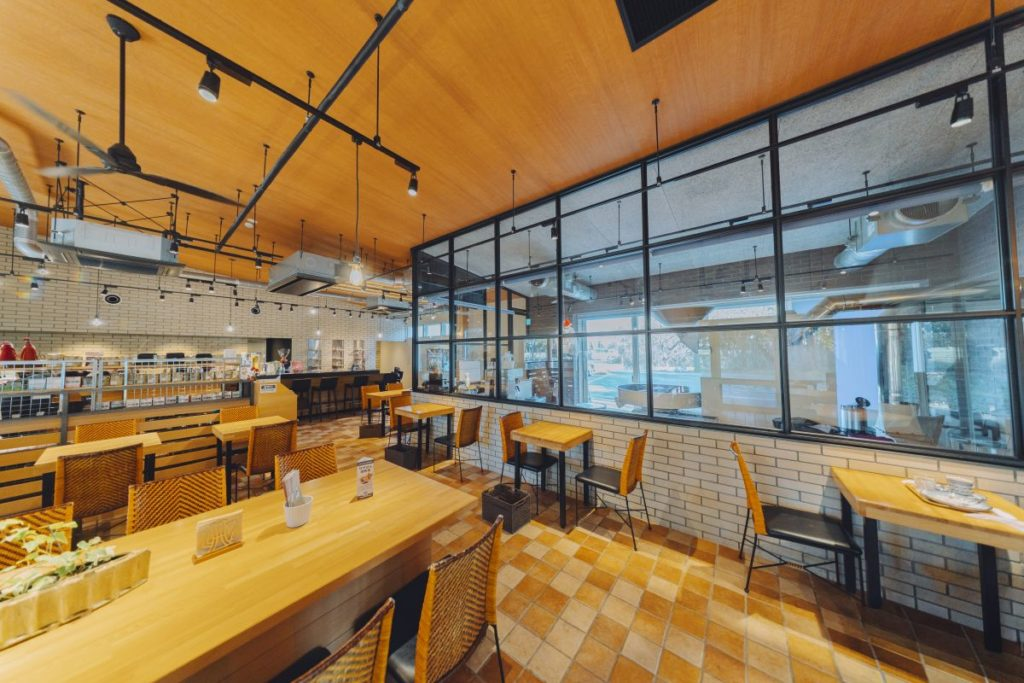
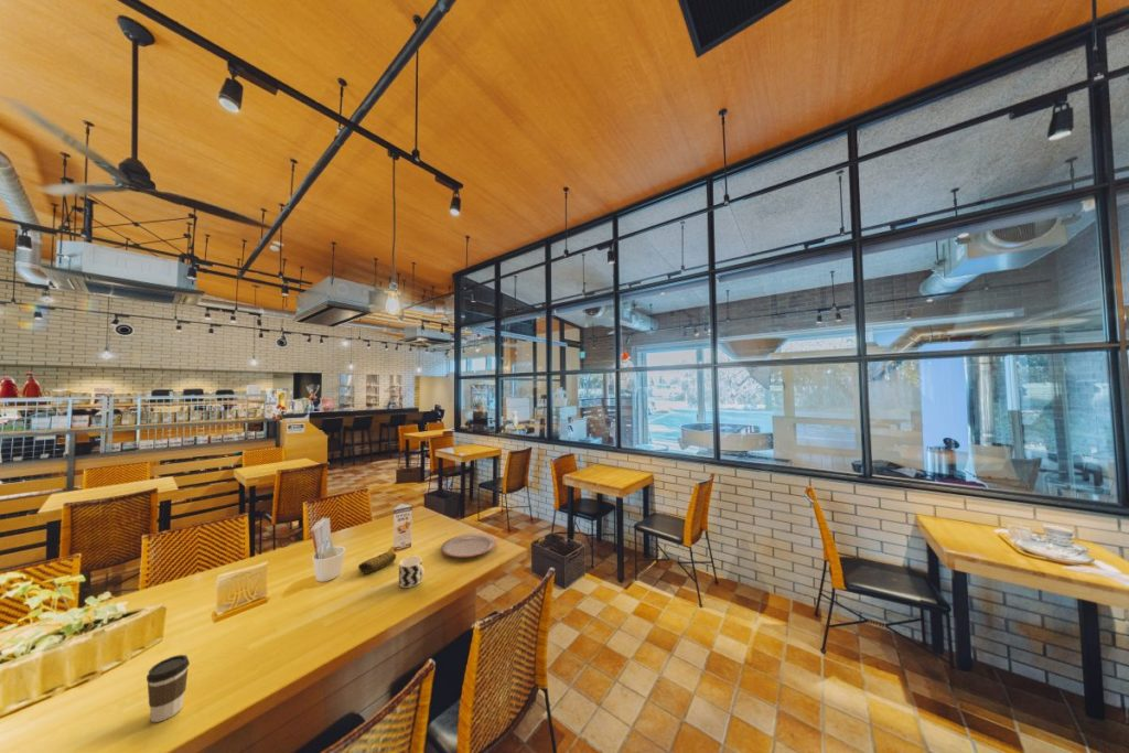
+ plate (469, 546)
+ pastry (377, 561)
+ cup (412, 572)
+ coffee cup (168, 688)
